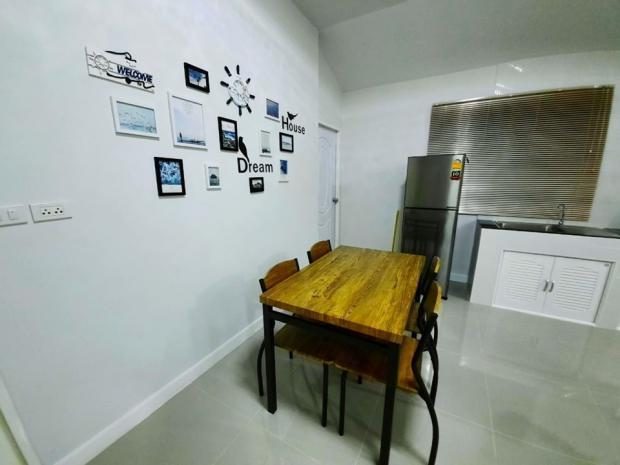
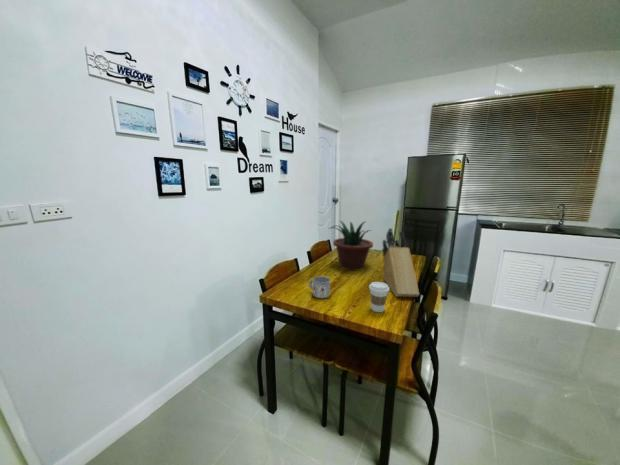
+ coffee cup (378, 296)
+ potted plant (348, 244)
+ knife block (398, 258)
+ mug (318, 286)
